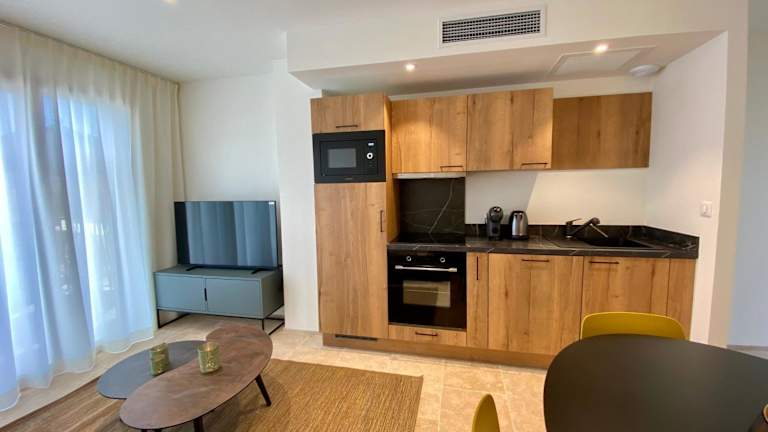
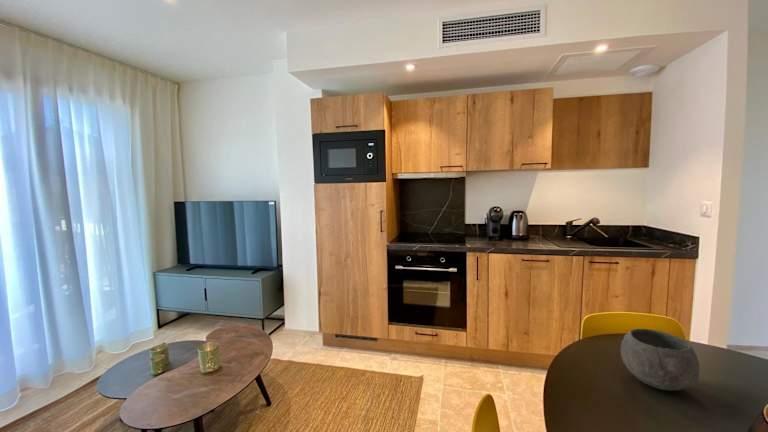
+ bowl (656, 361)
